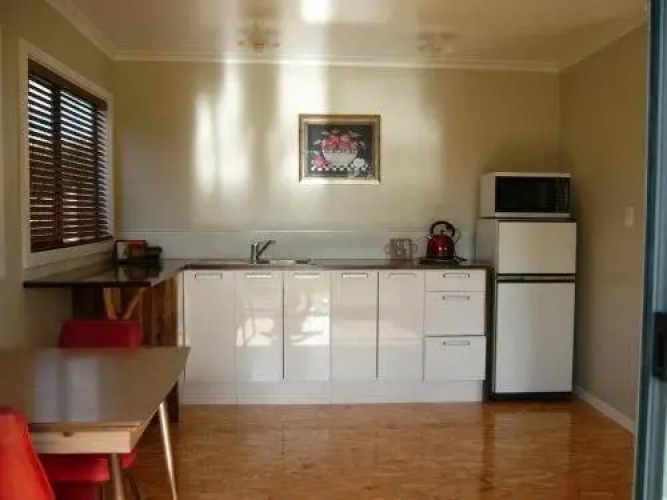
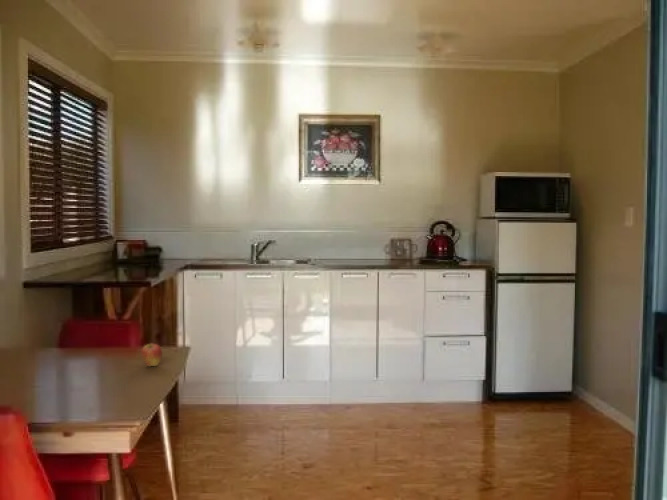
+ fruit (151, 353)
